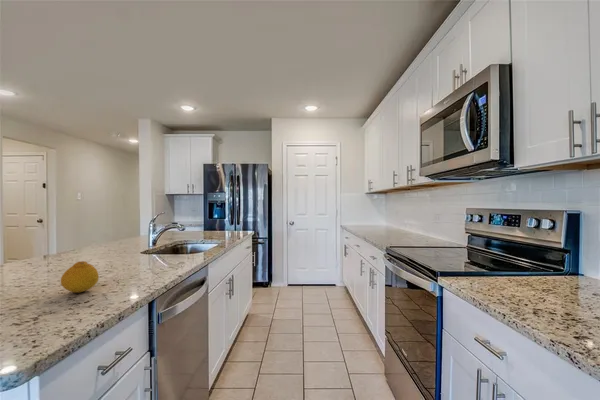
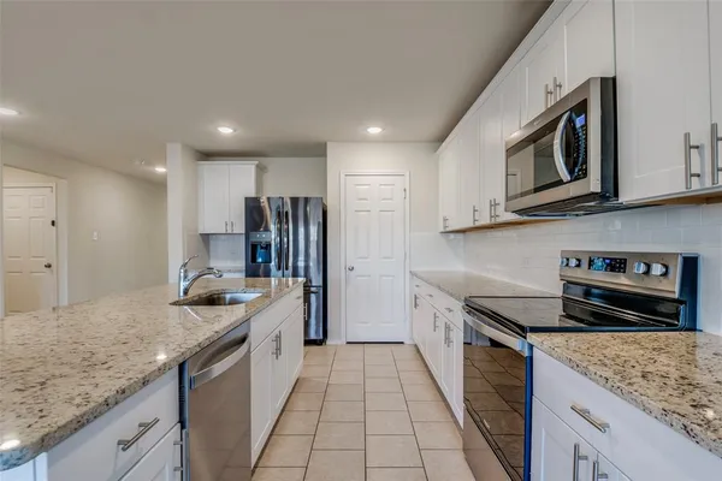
- fruit (80, 276)
